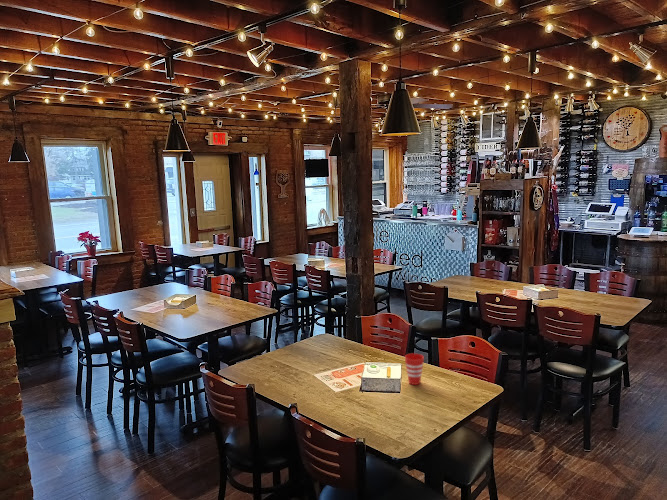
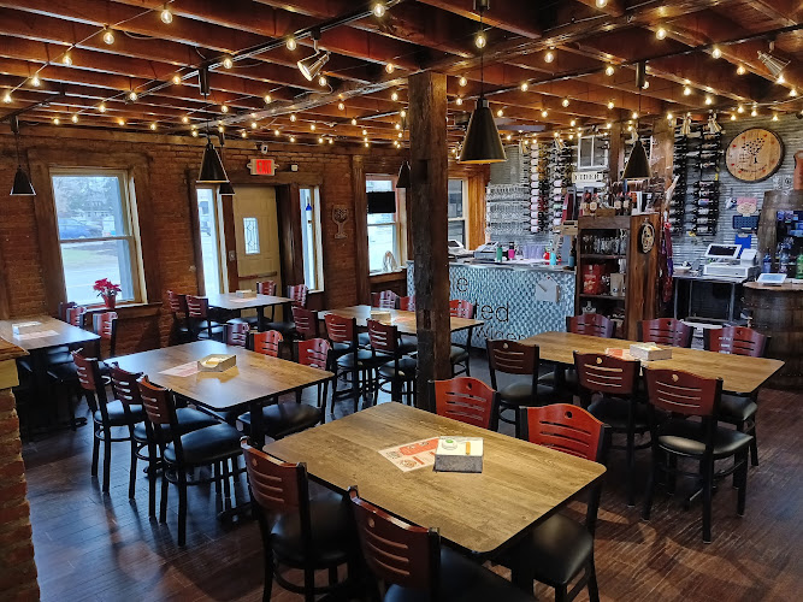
- cup (414, 369)
